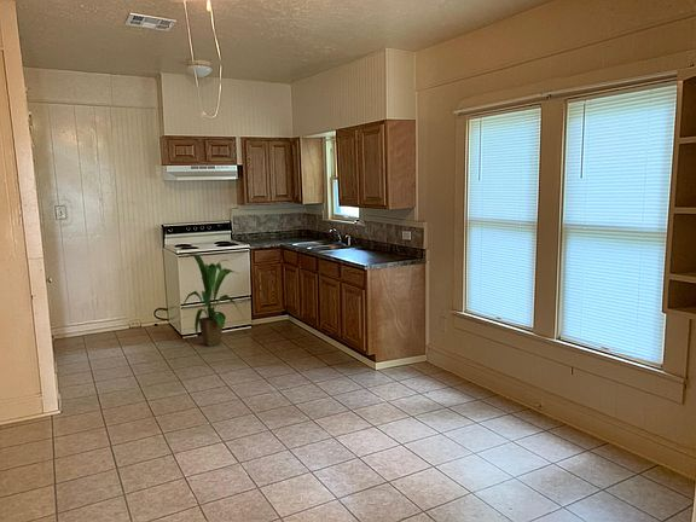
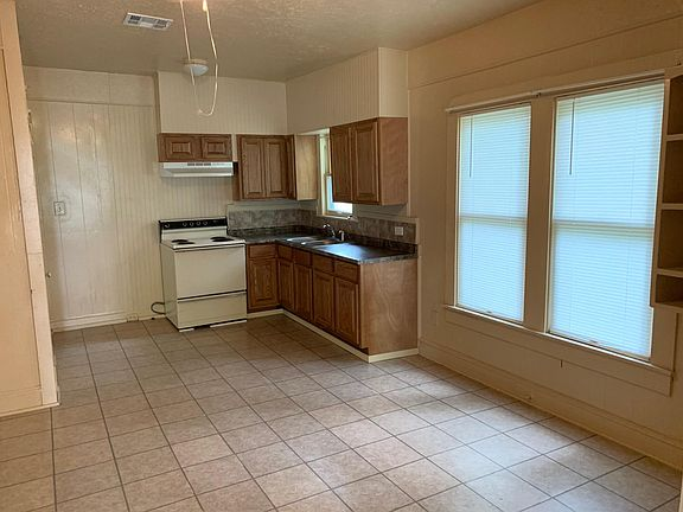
- house plant (215, 296)
